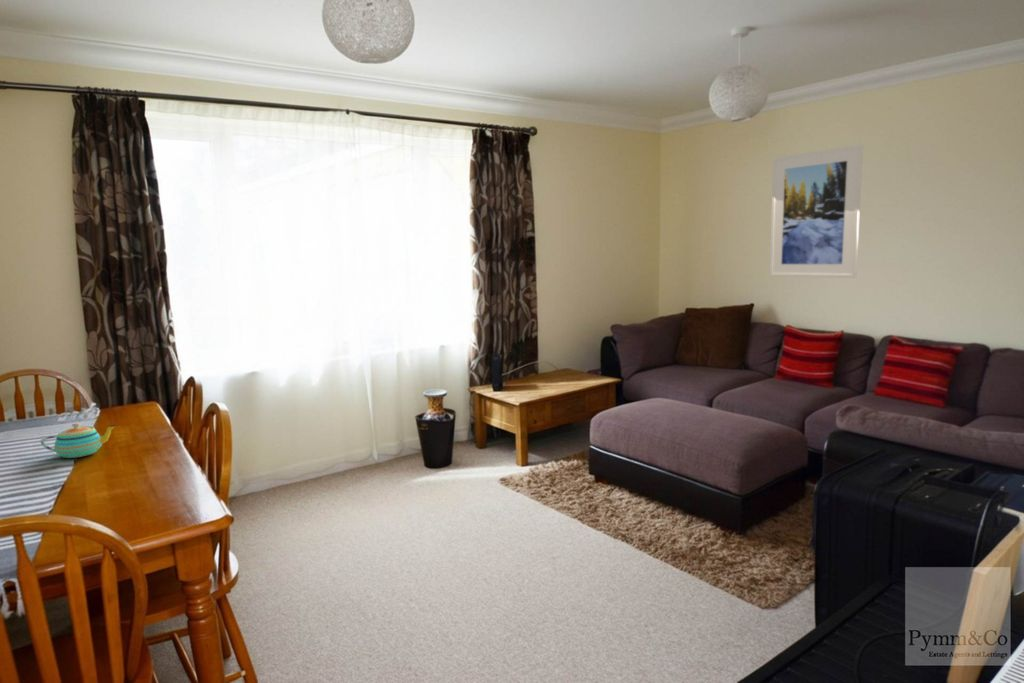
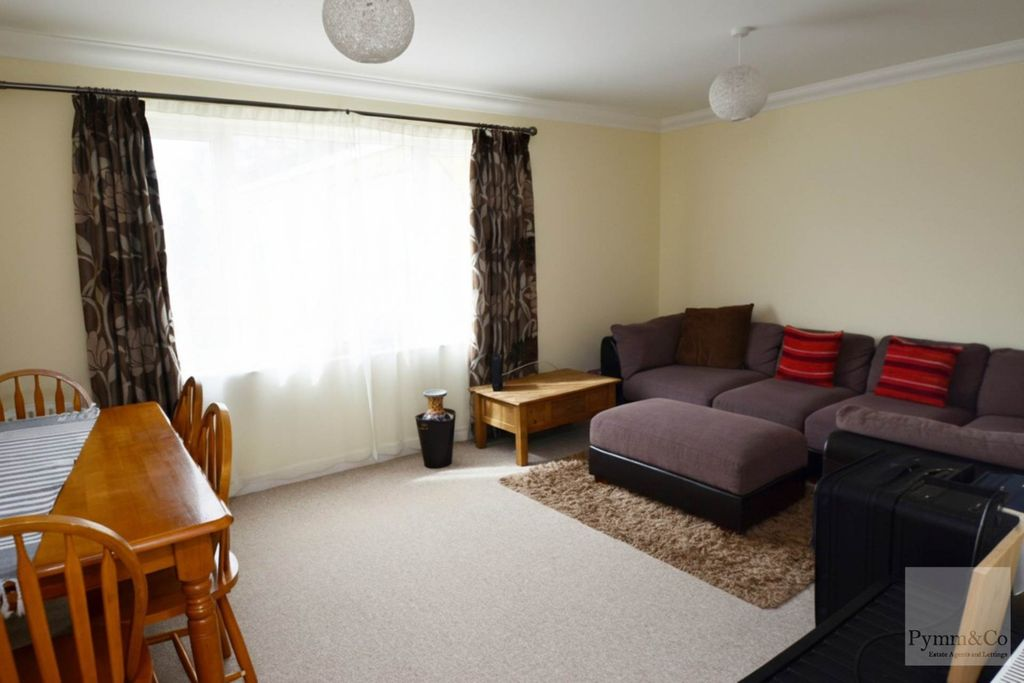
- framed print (813, 215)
- teapot (80, 438)
